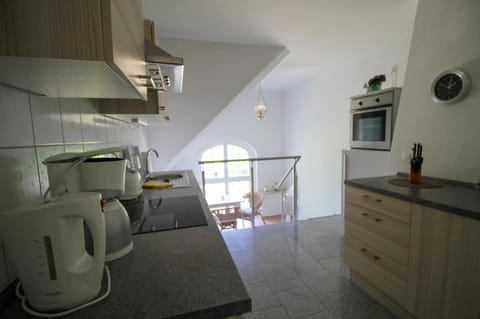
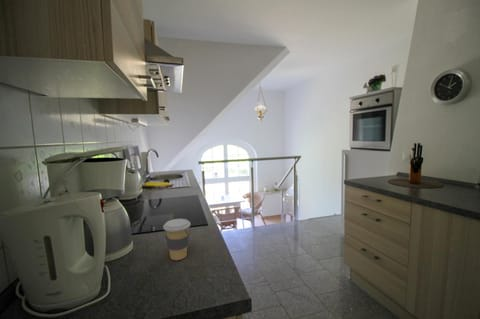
+ coffee cup (177, 239)
